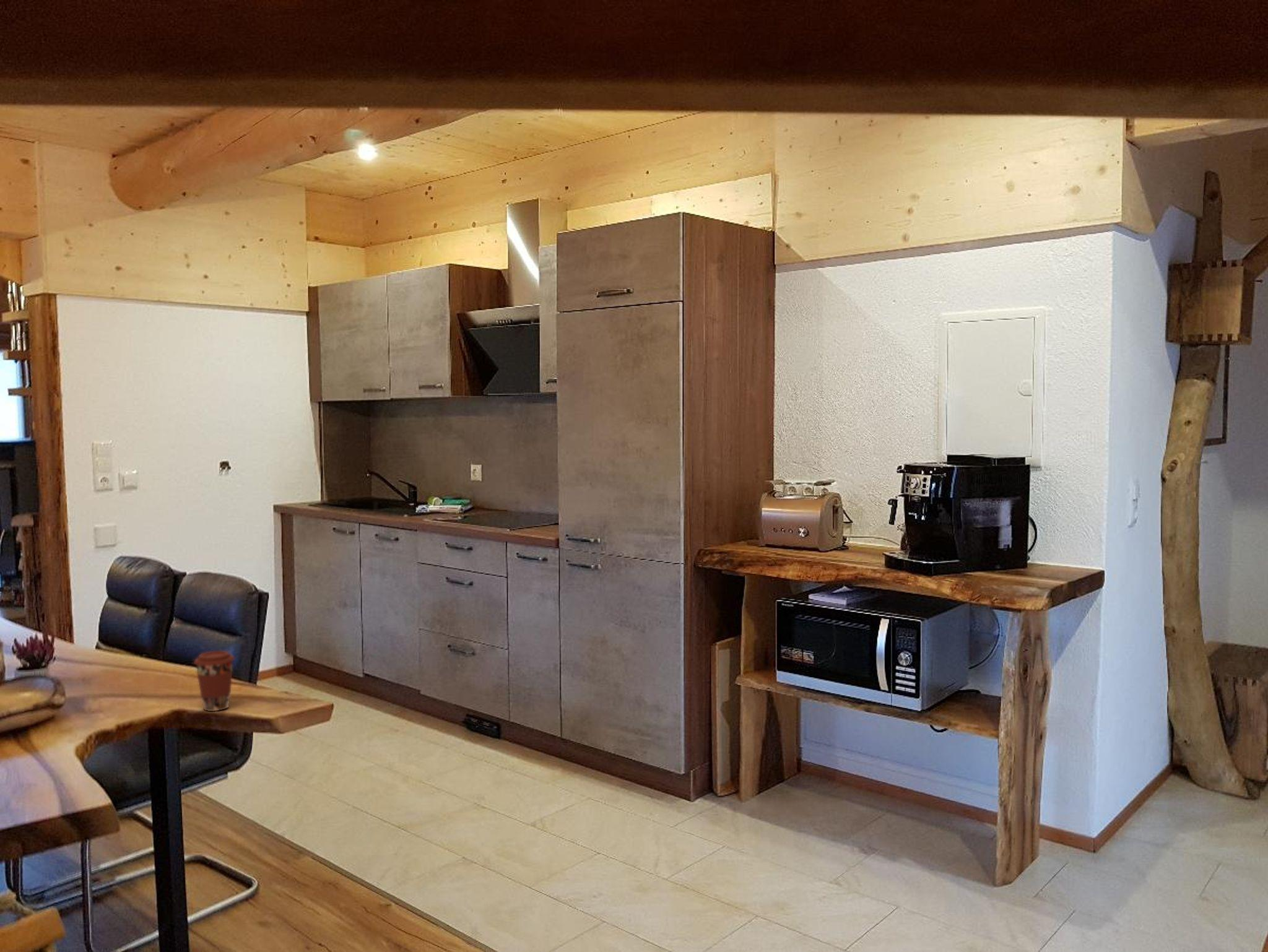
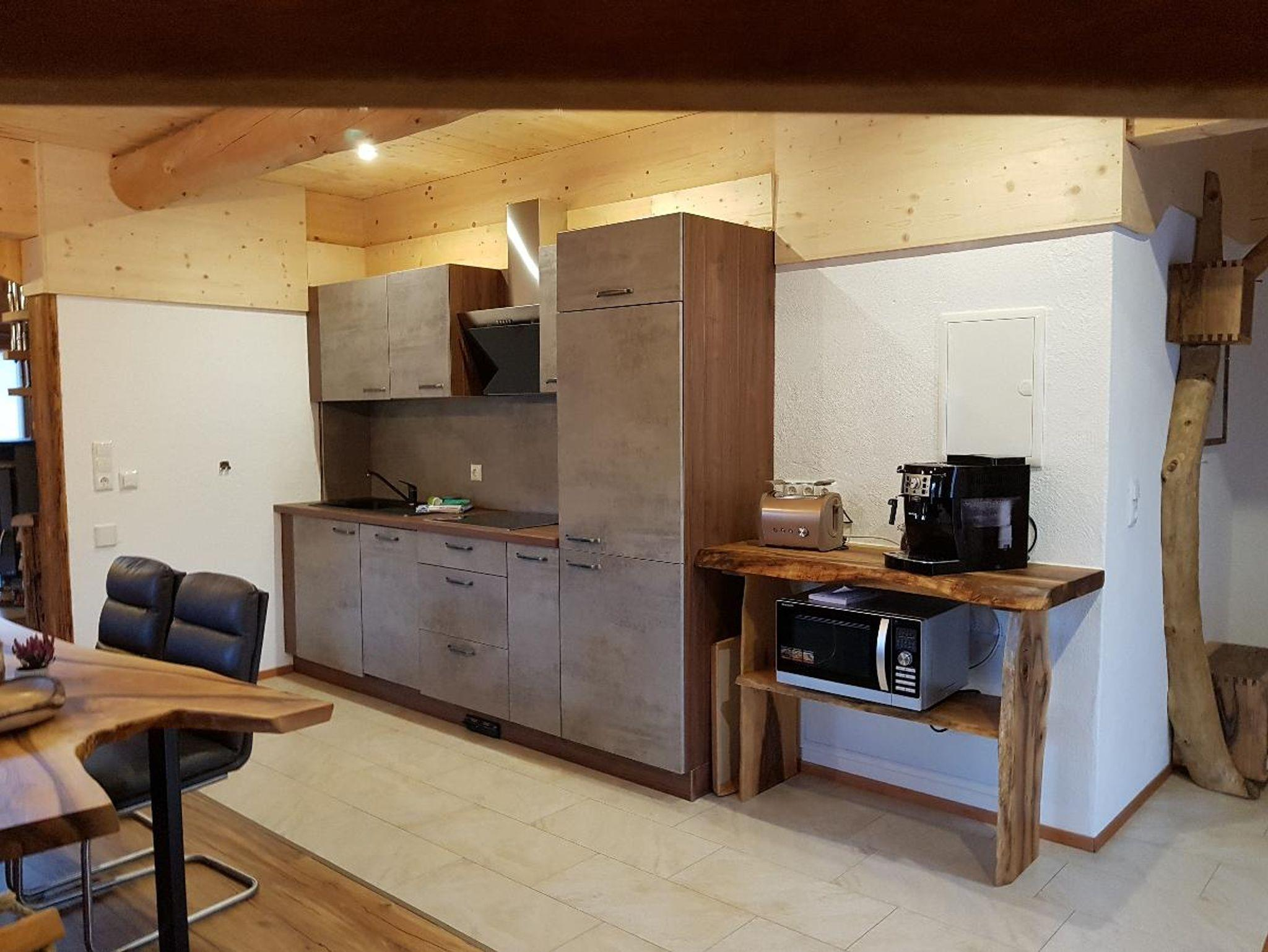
- coffee cup (215, 680)
